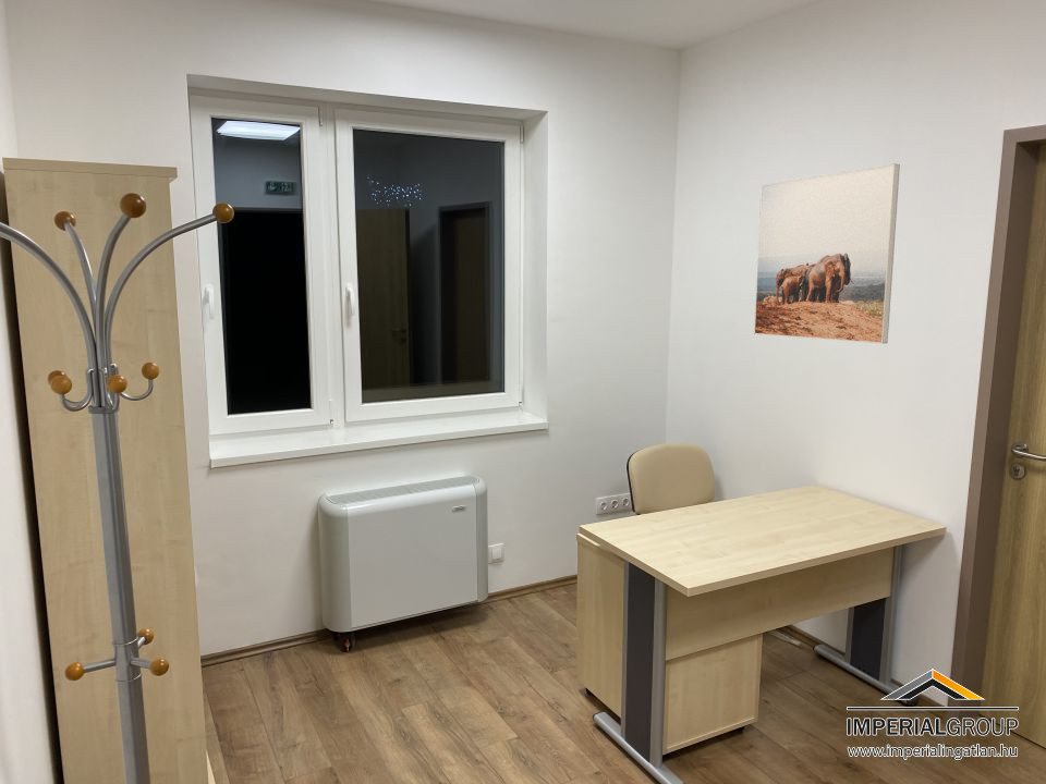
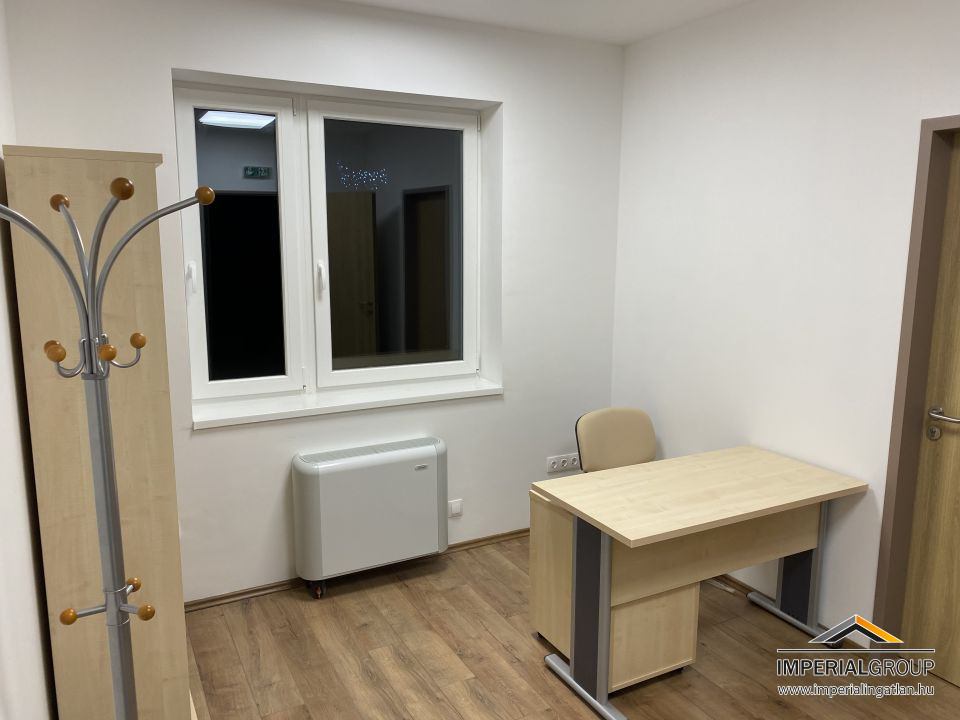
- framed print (819, 257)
